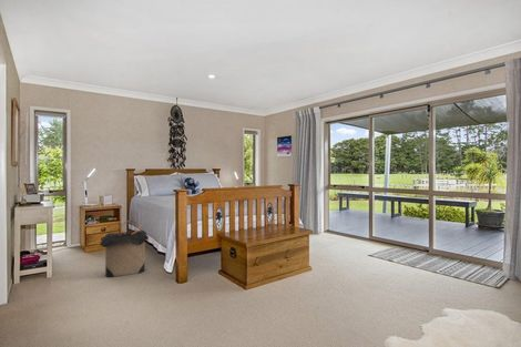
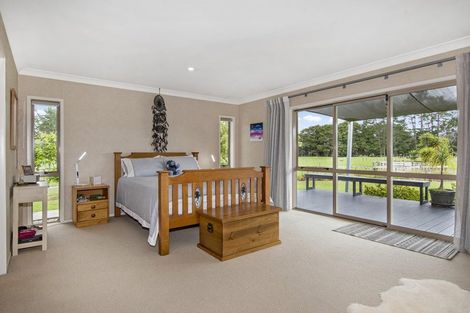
- laundry hamper (124, 247)
